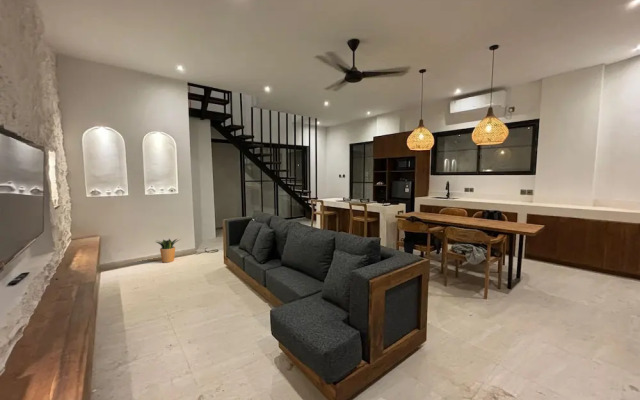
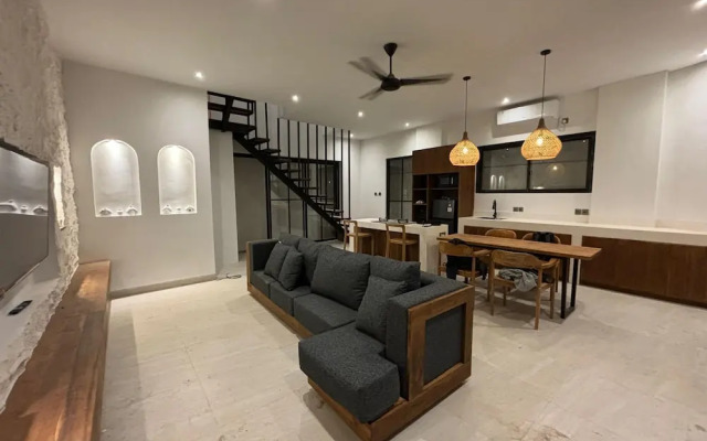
- potted plant (168, 249)
